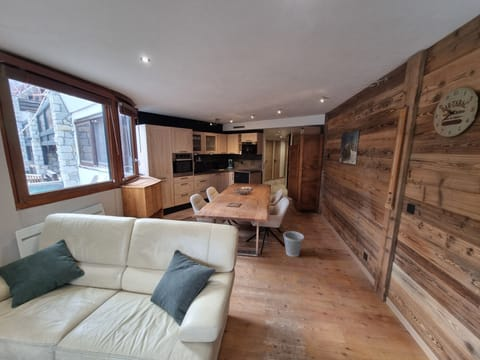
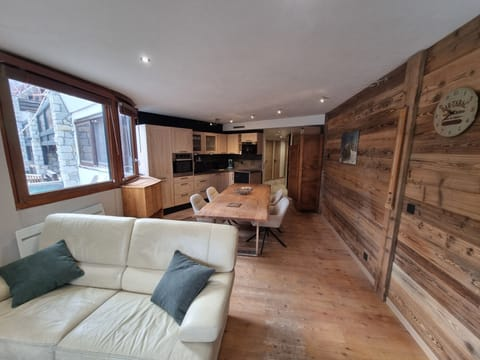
- wastebasket (292, 244)
